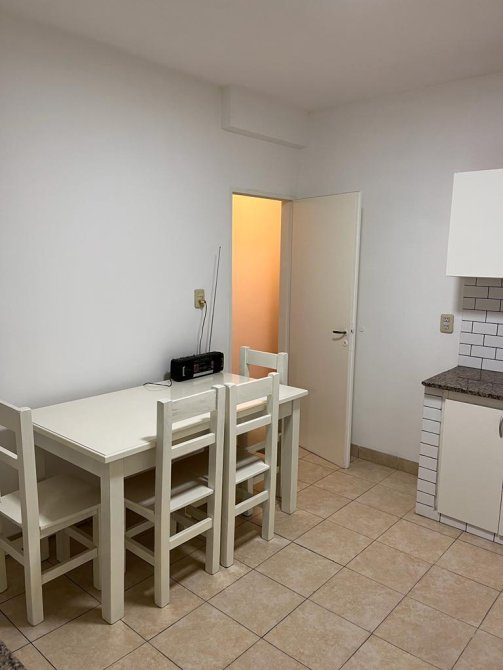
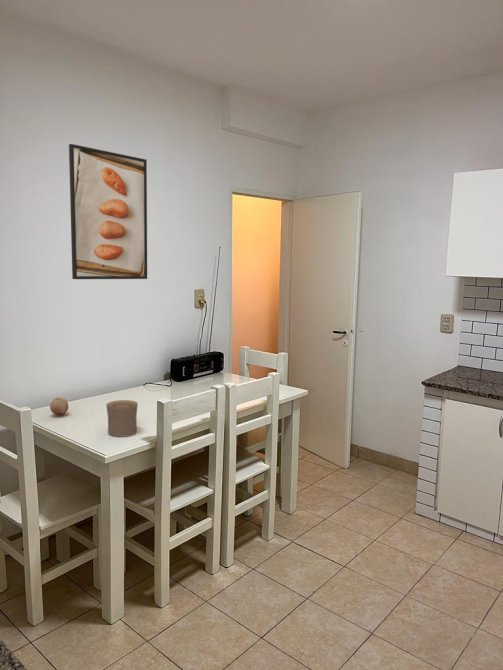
+ cup (122, 418)
+ fruit (59, 406)
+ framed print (111, 216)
